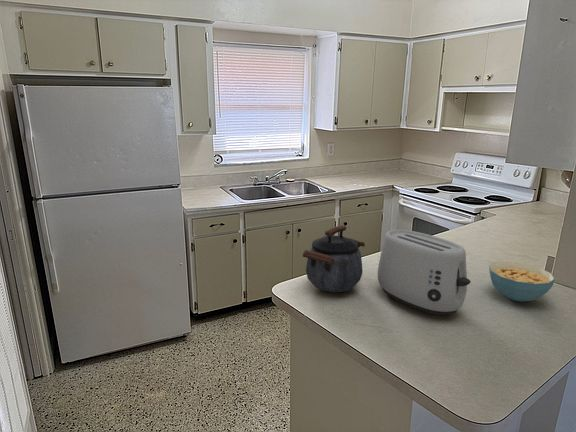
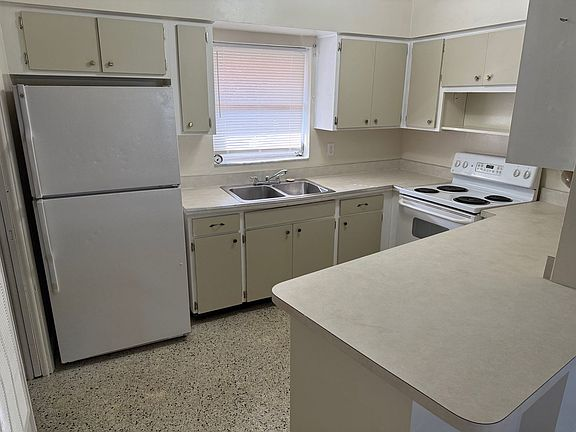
- kettle (334, 258)
- cereal bowl (518, 285)
- toaster (420, 271)
